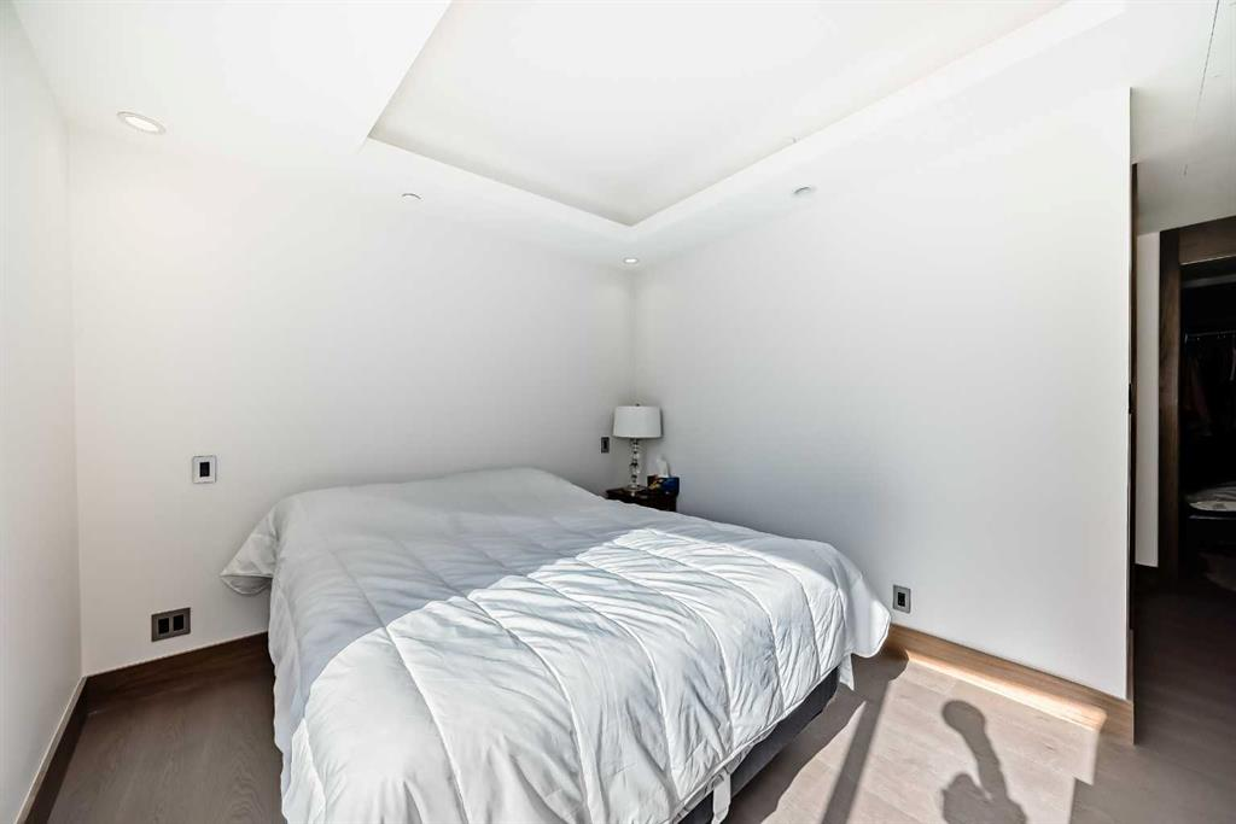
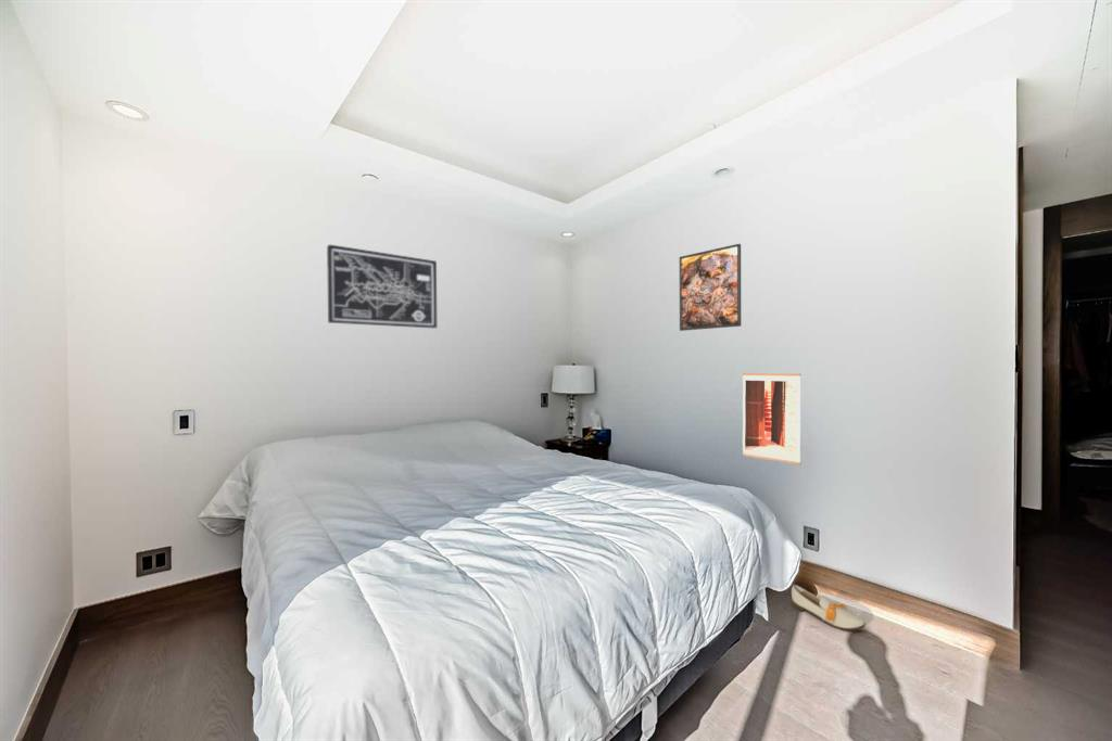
+ shoe (823, 609)
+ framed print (708, 290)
+ wall art (770, 417)
+ wall art (386, 290)
